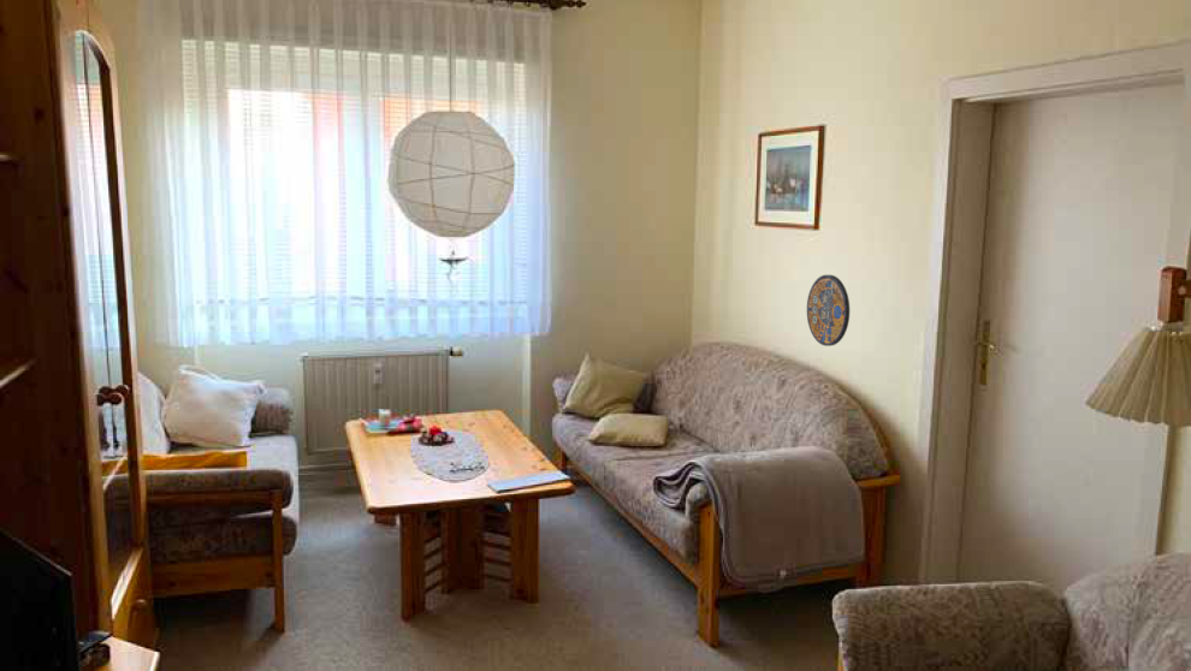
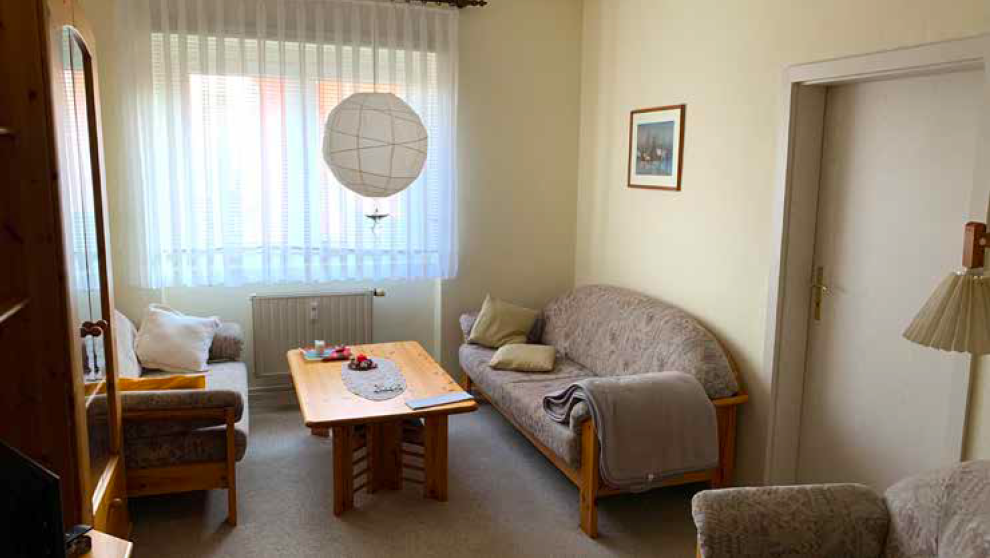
- manhole cover (826, 310)
